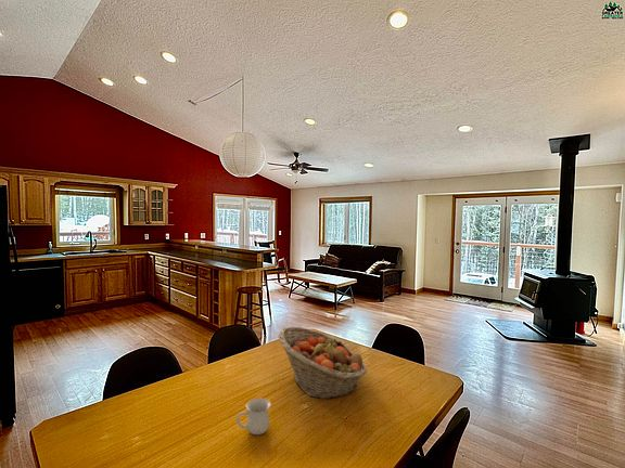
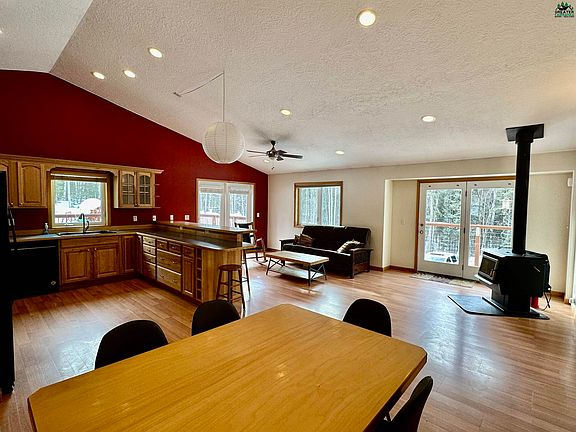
- mug (253, 418)
- fruit basket (320, 356)
